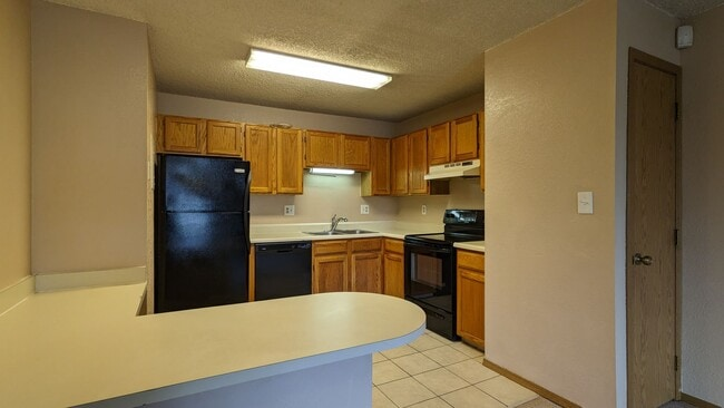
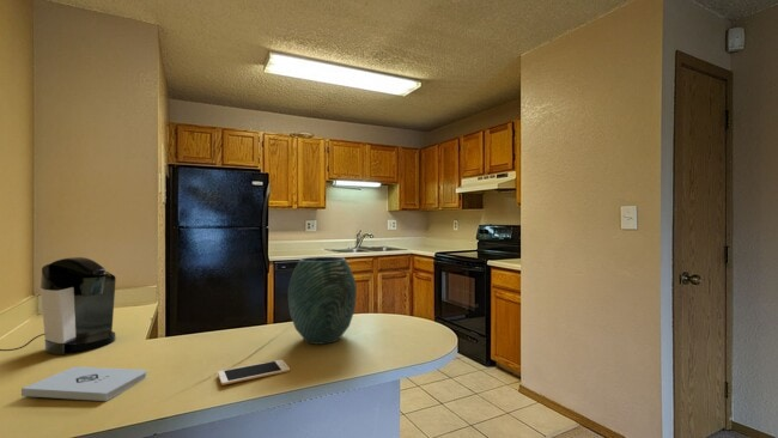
+ cell phone (254, 371)
+ vase (322, 298)
+ coffee maker (60, 305)
+ notepad (89, 382)
